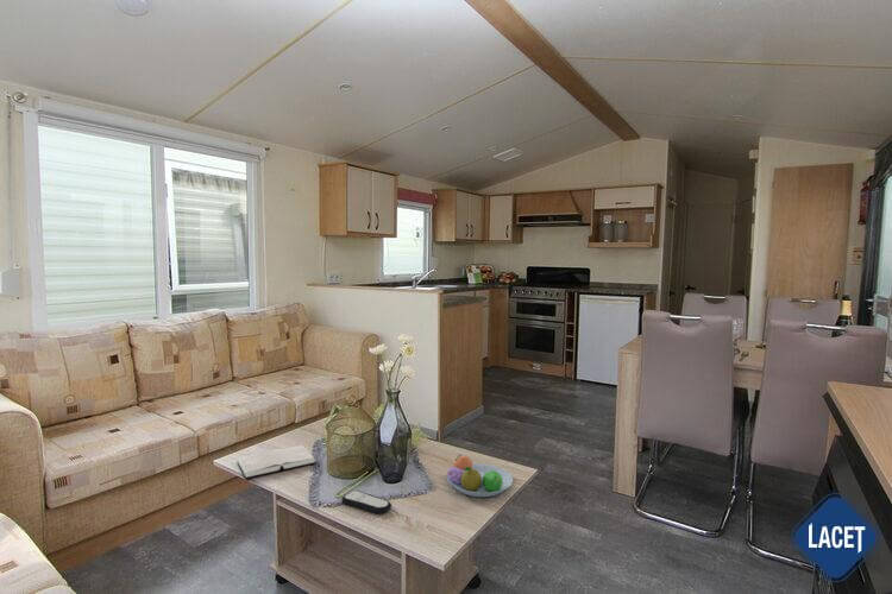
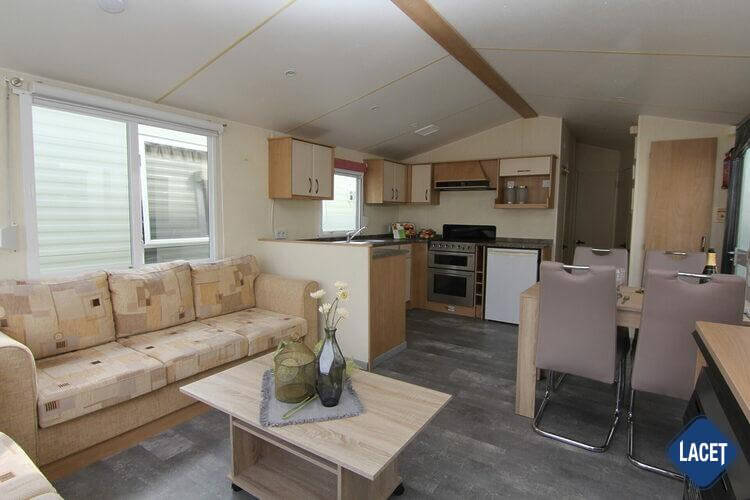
- remote control (366, 501)
- hardback book (276, 459)
- fruit bowl (479, 472)
